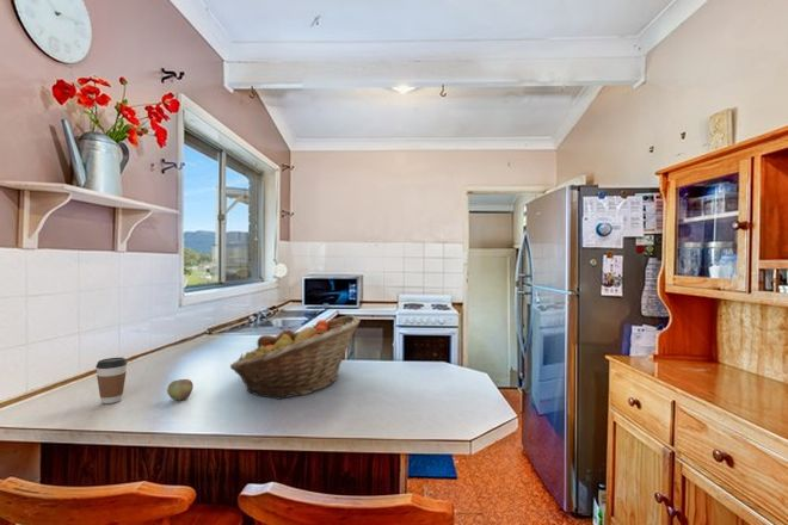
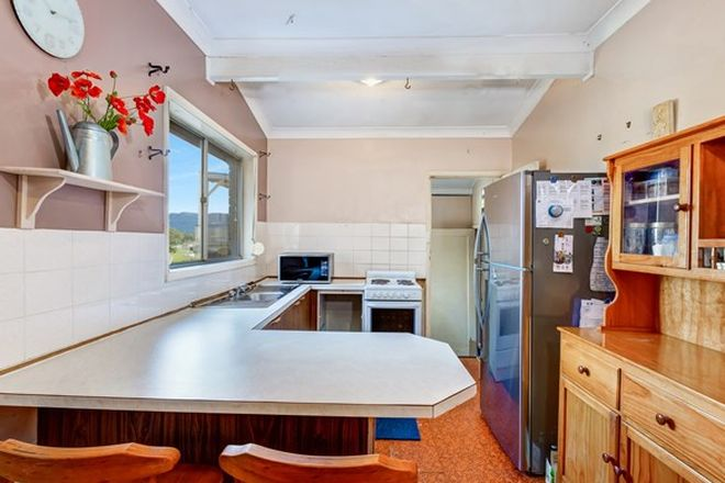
- apple (181, 389)
- fruit basket (300, 350)
- coffee cup (111, 379)
